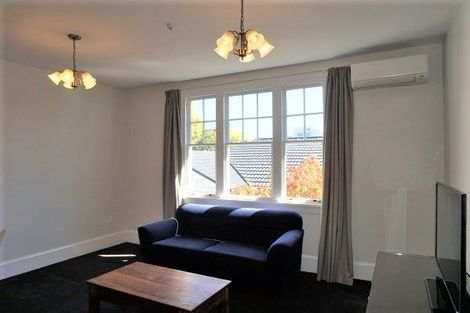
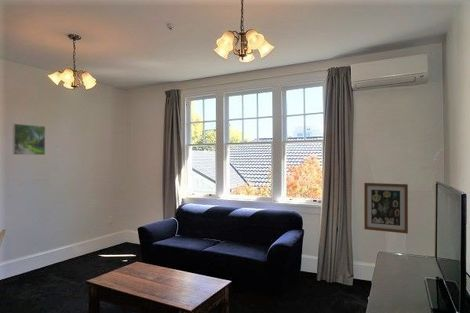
+ wall art (385, 207)
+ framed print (29, 139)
